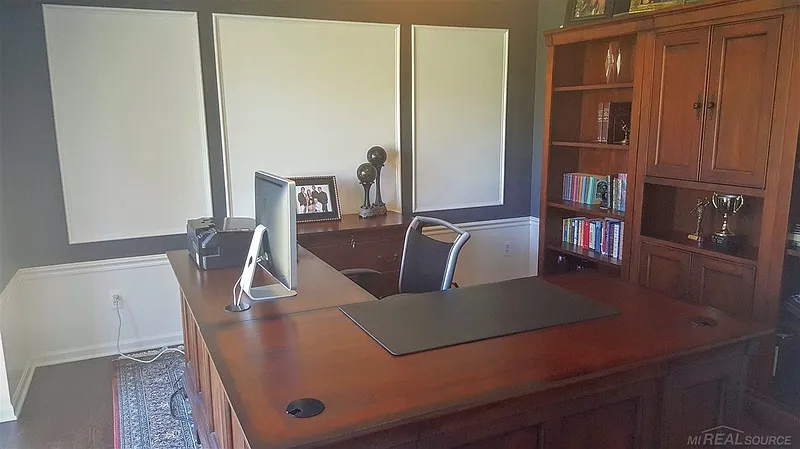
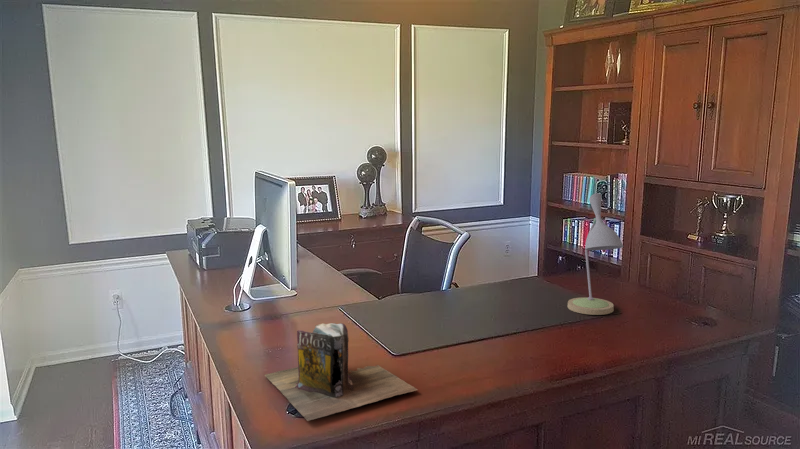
+ books (337, 355)
+ desk lamp (596, 249)
